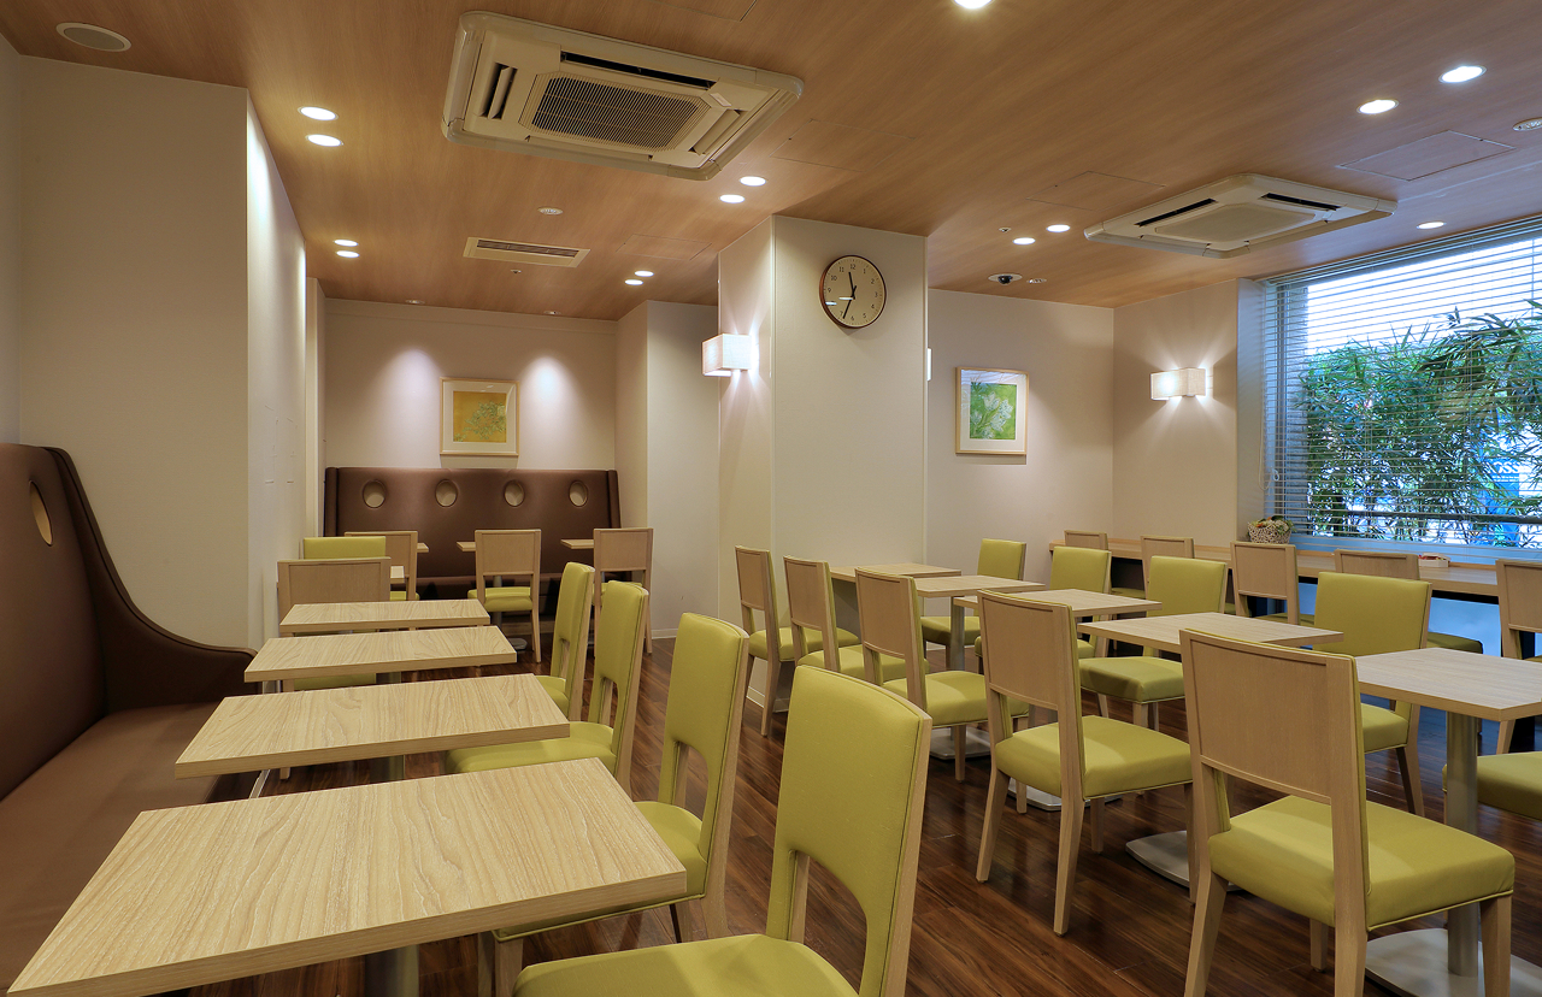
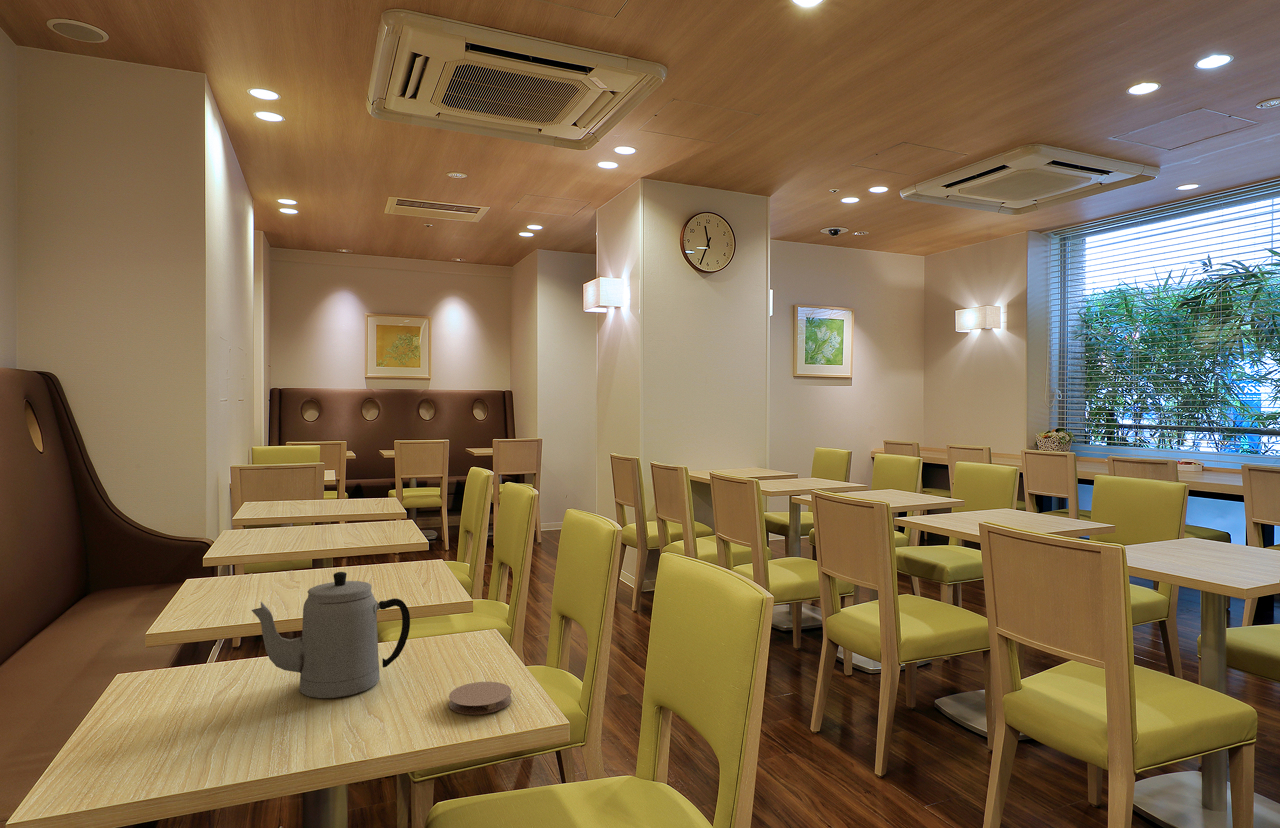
+ teapot (334, 628)
+ coaster (480, 697)
